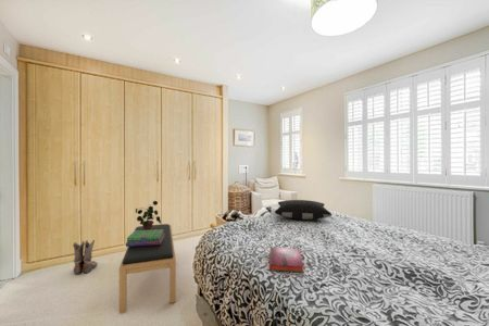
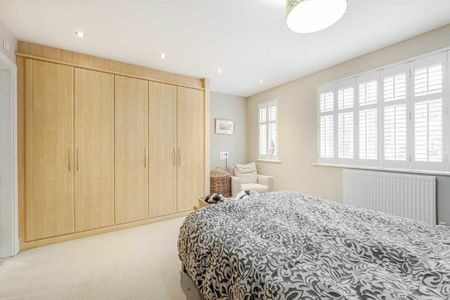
- hardback book (285, 258)
- pillow (301, 208)
- bench (151, 255)
- stack of books (146, 237)
- boots (85, 253)
- potted plant (148, 215)
